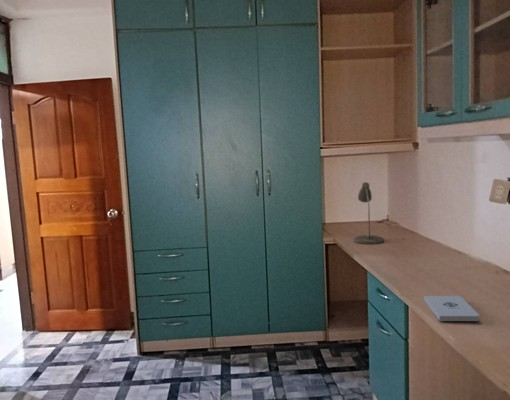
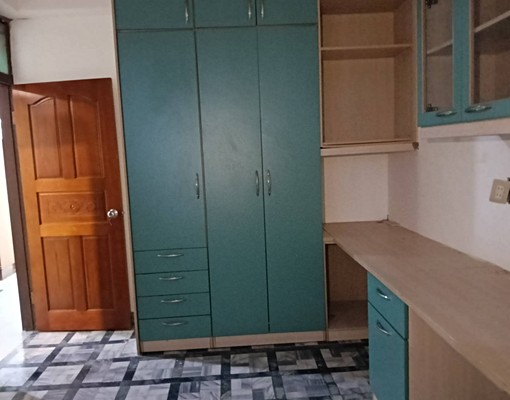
- notepad (450, 307)
- desk lamp (368, 211)
